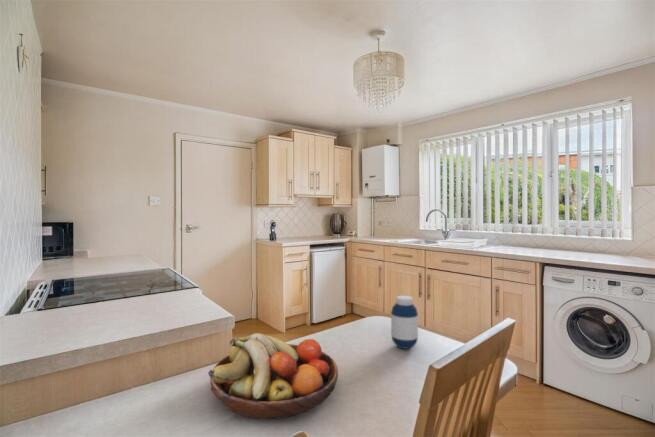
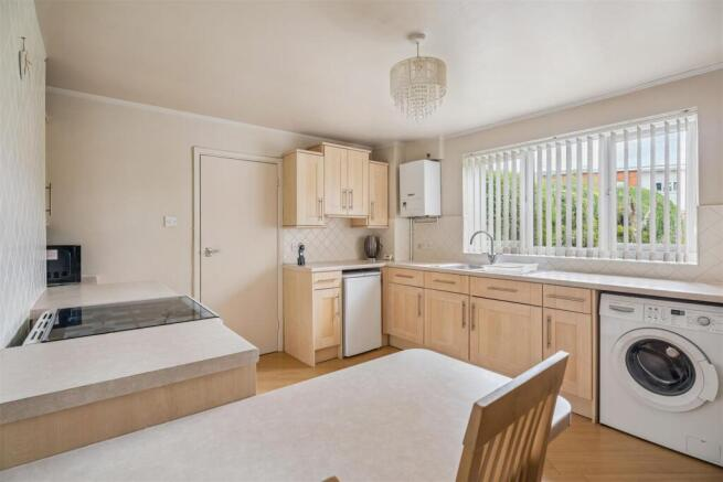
- fruit bowl (275, 363)
- medicine bottle (404, 322)
